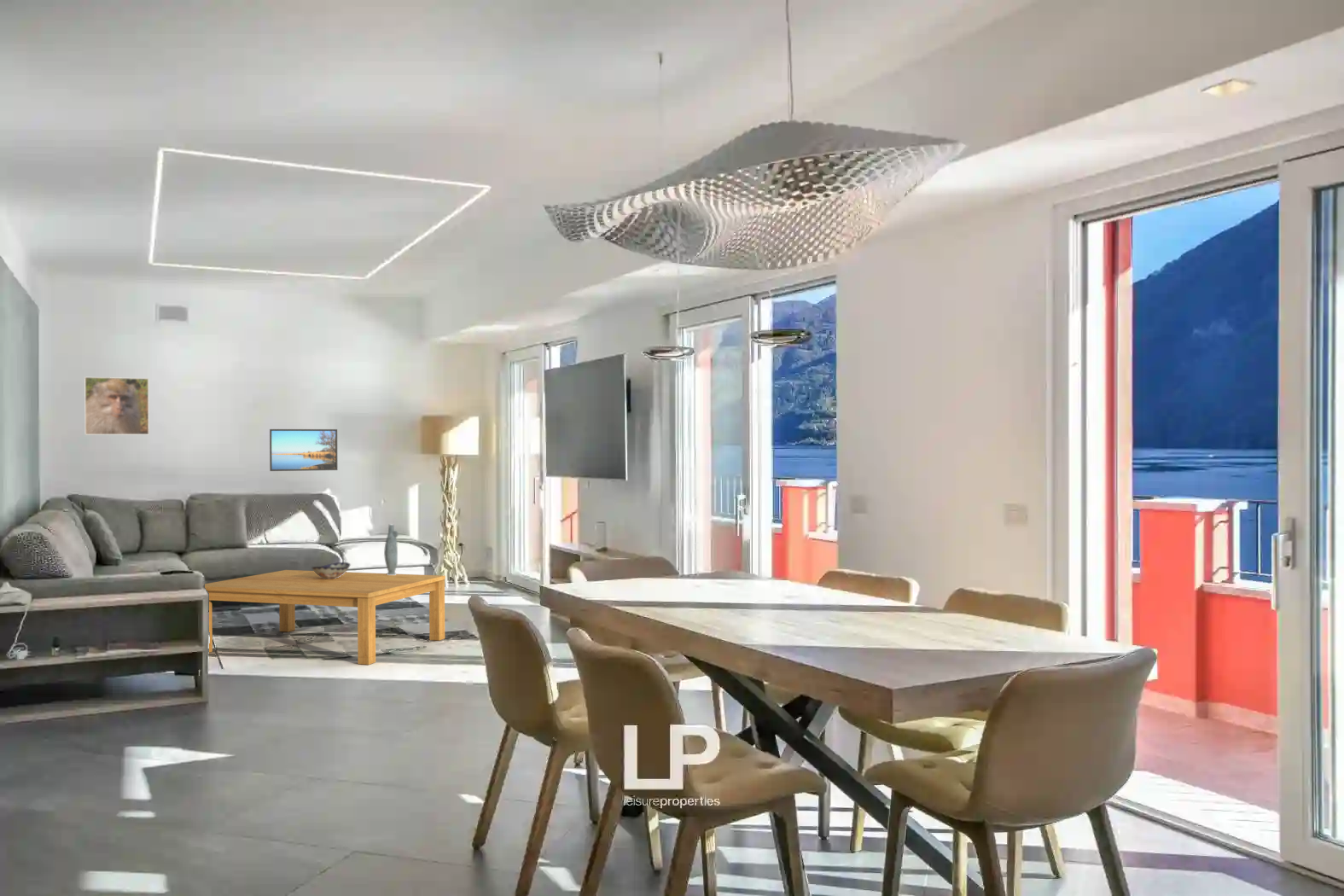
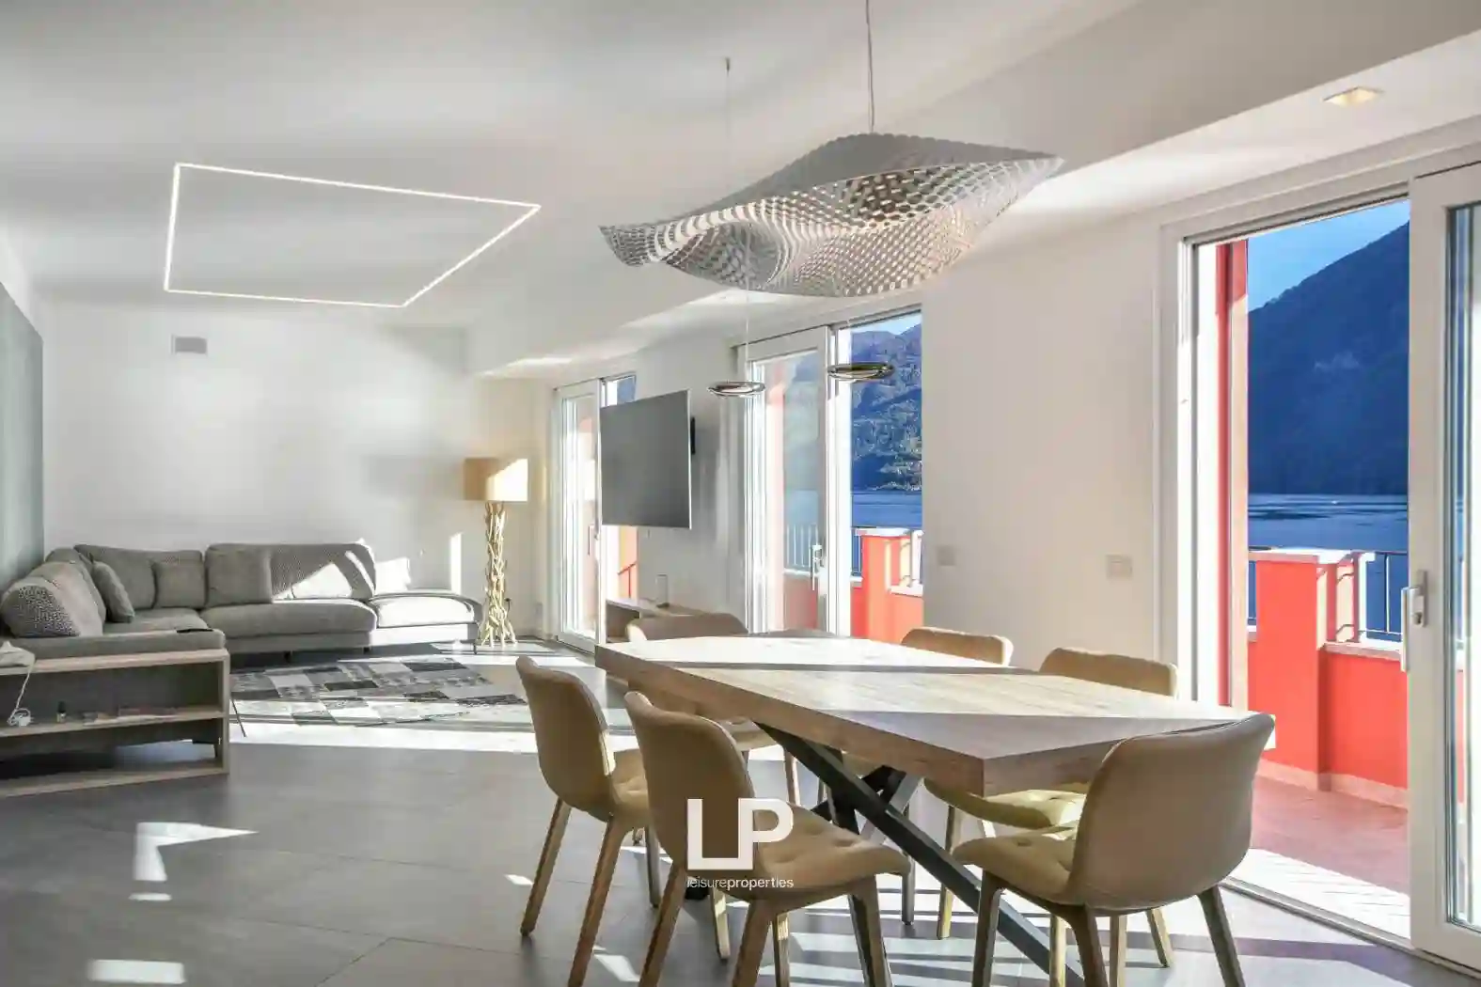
- vase (391, 549)
- coffee table (323, 605)
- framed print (304, 450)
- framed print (117, 406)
- decorative bowl (331, 571)
